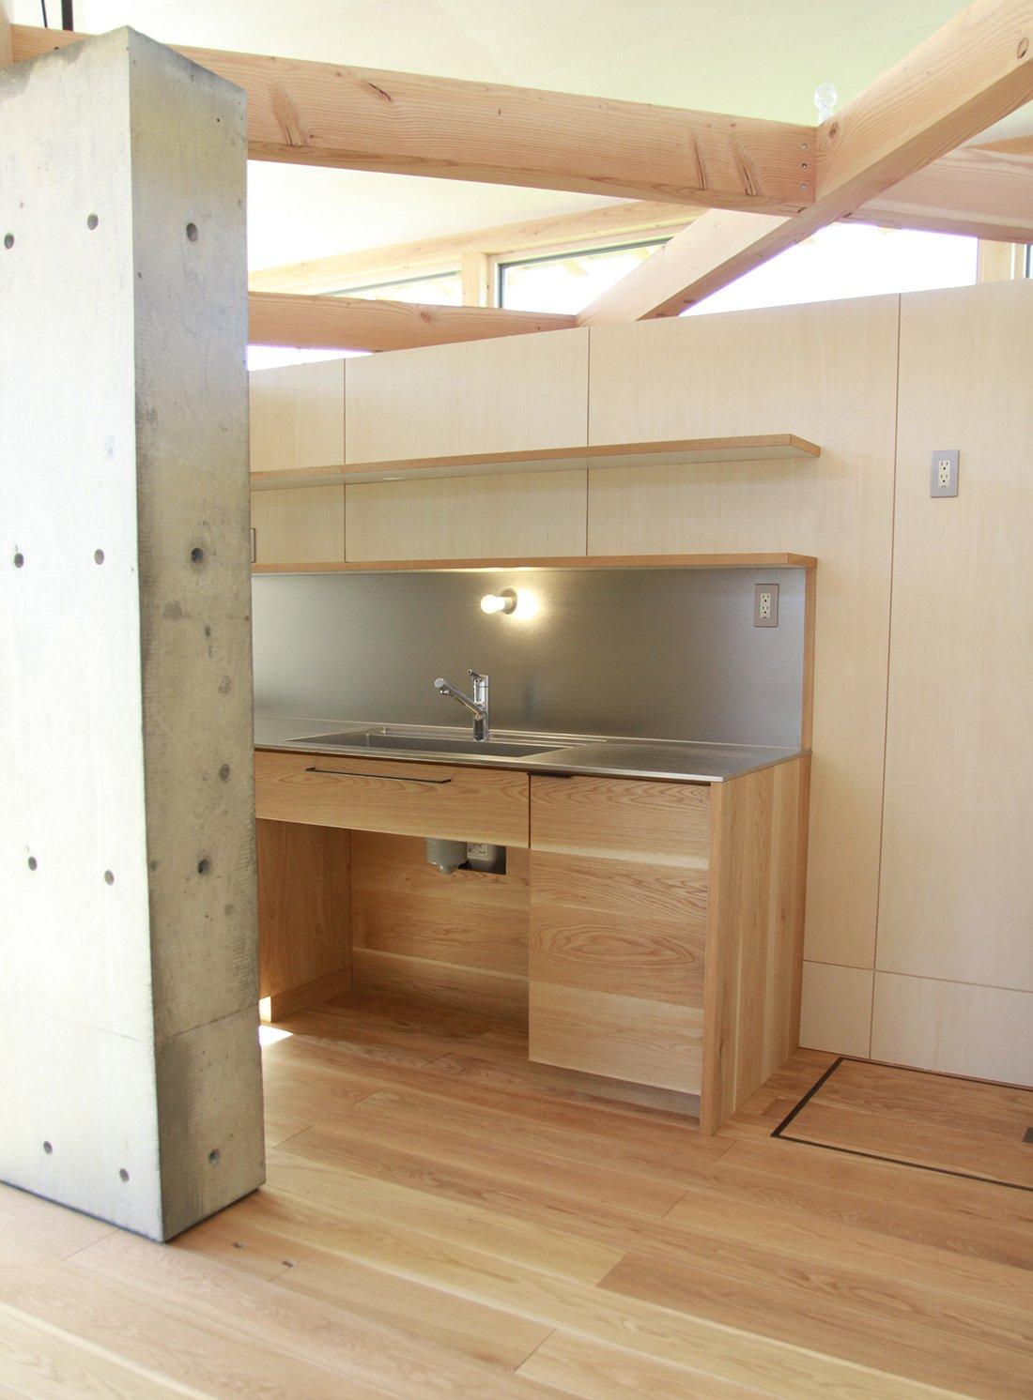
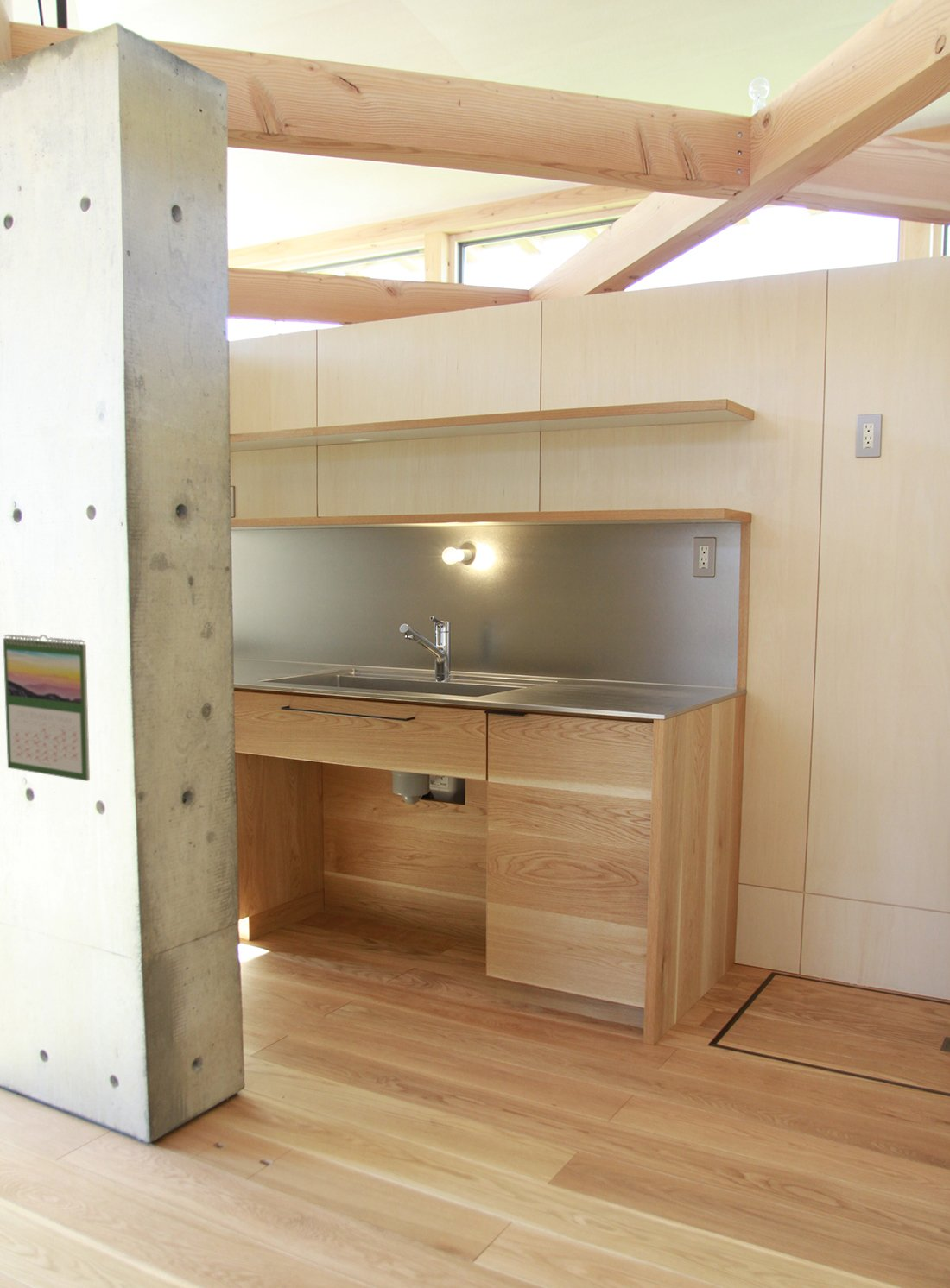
+ calendar (45, 704)
